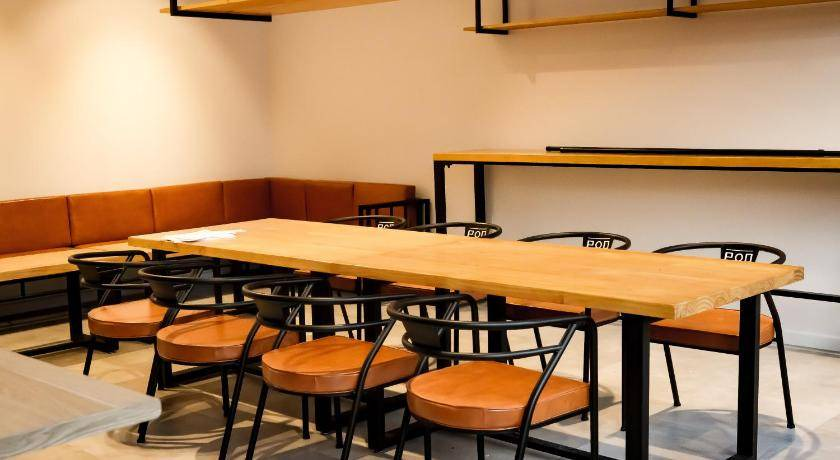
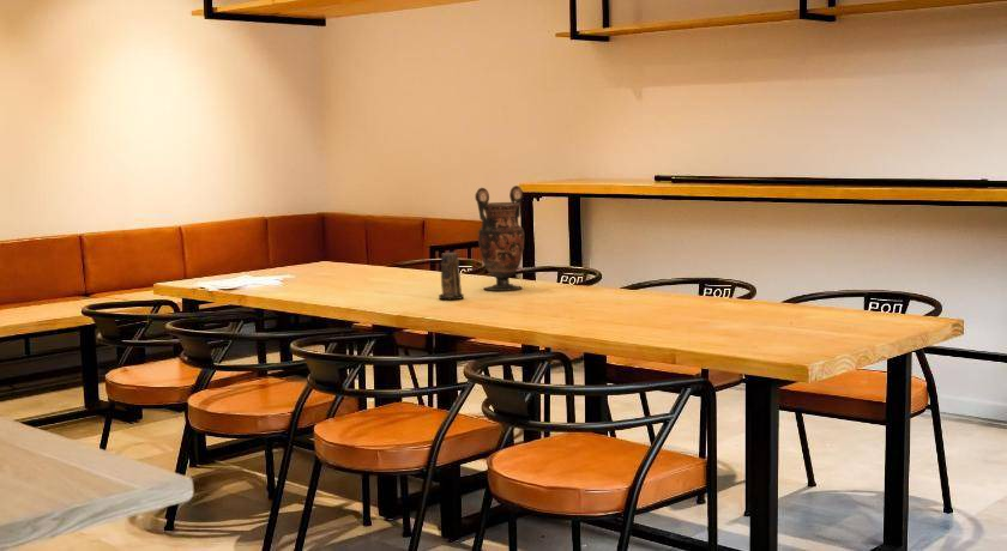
+ vase (501, 237)
+ candle (450, 276)
